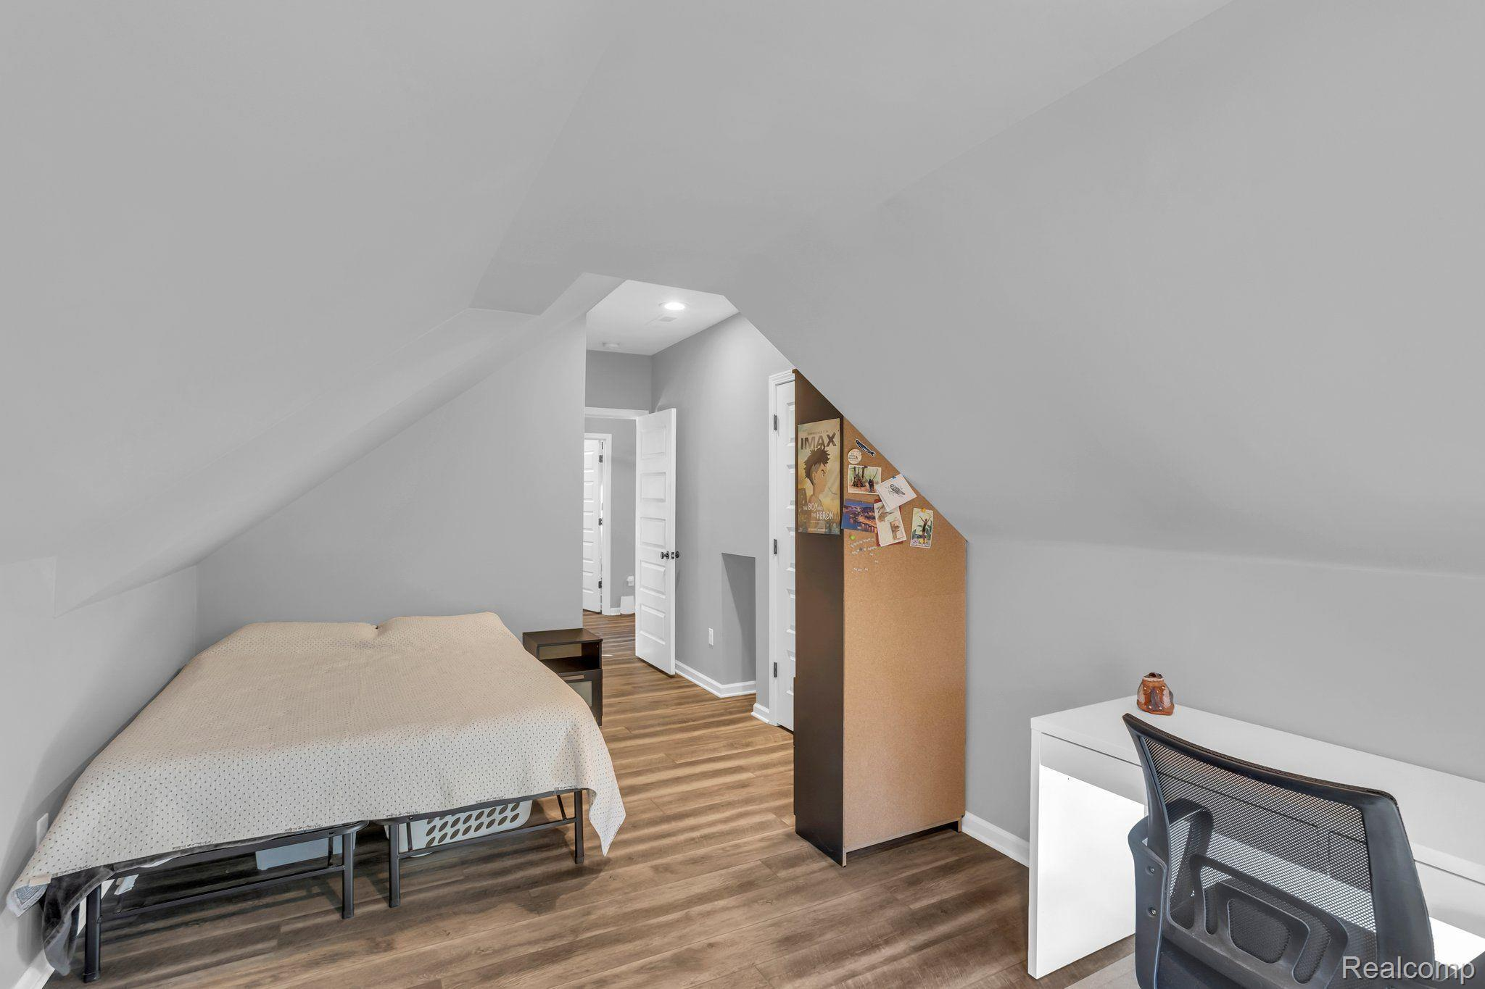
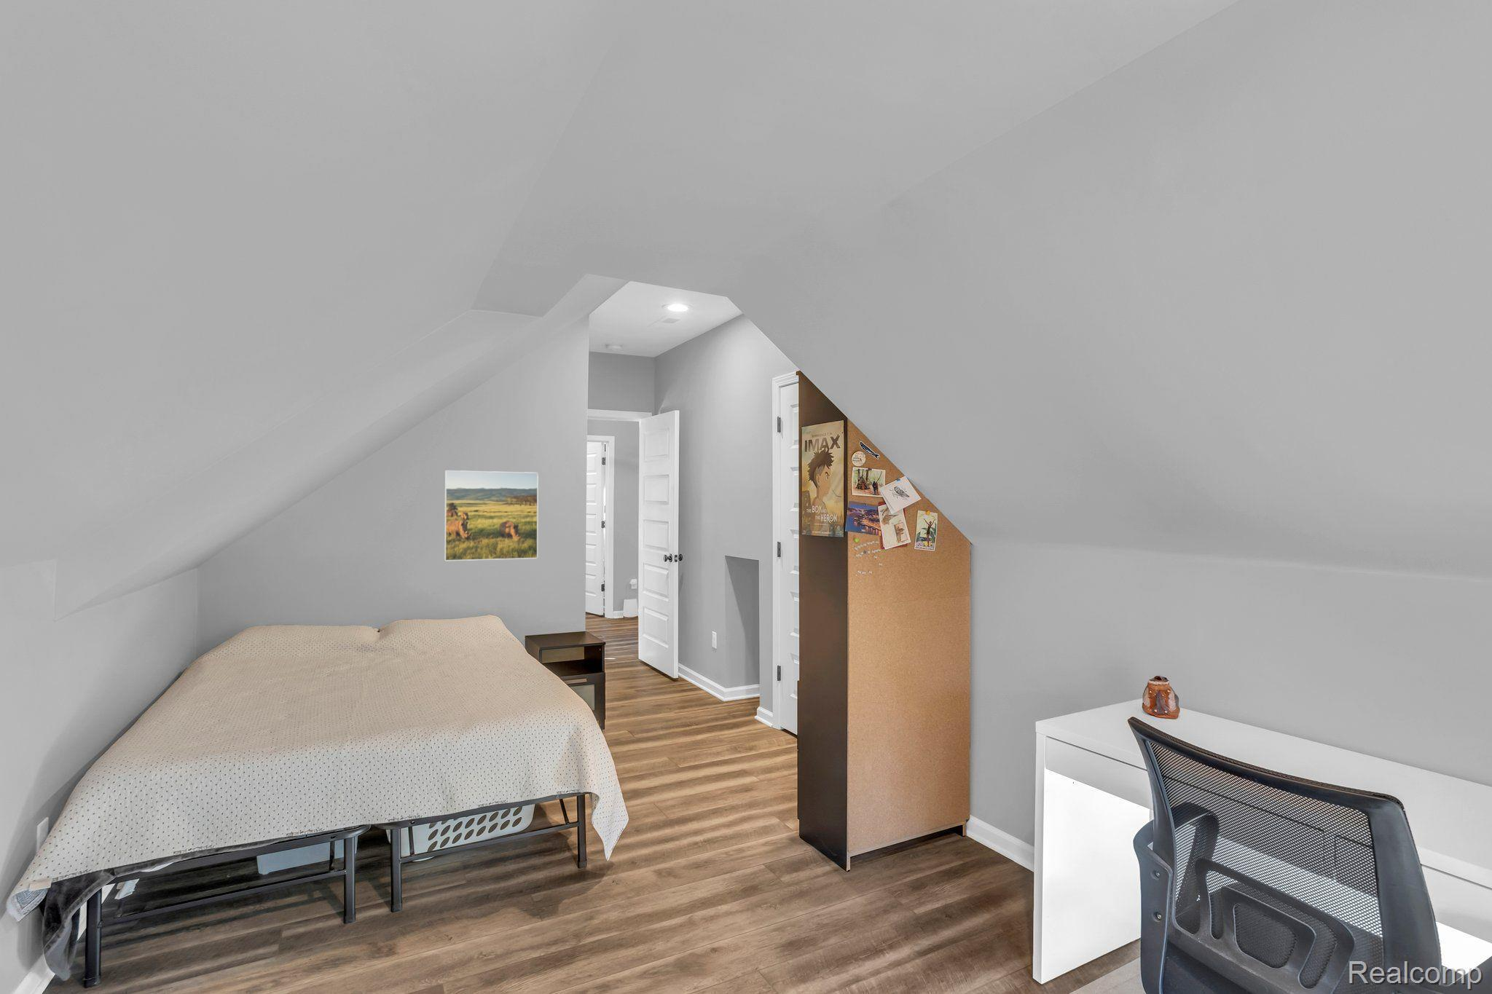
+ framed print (491, 515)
